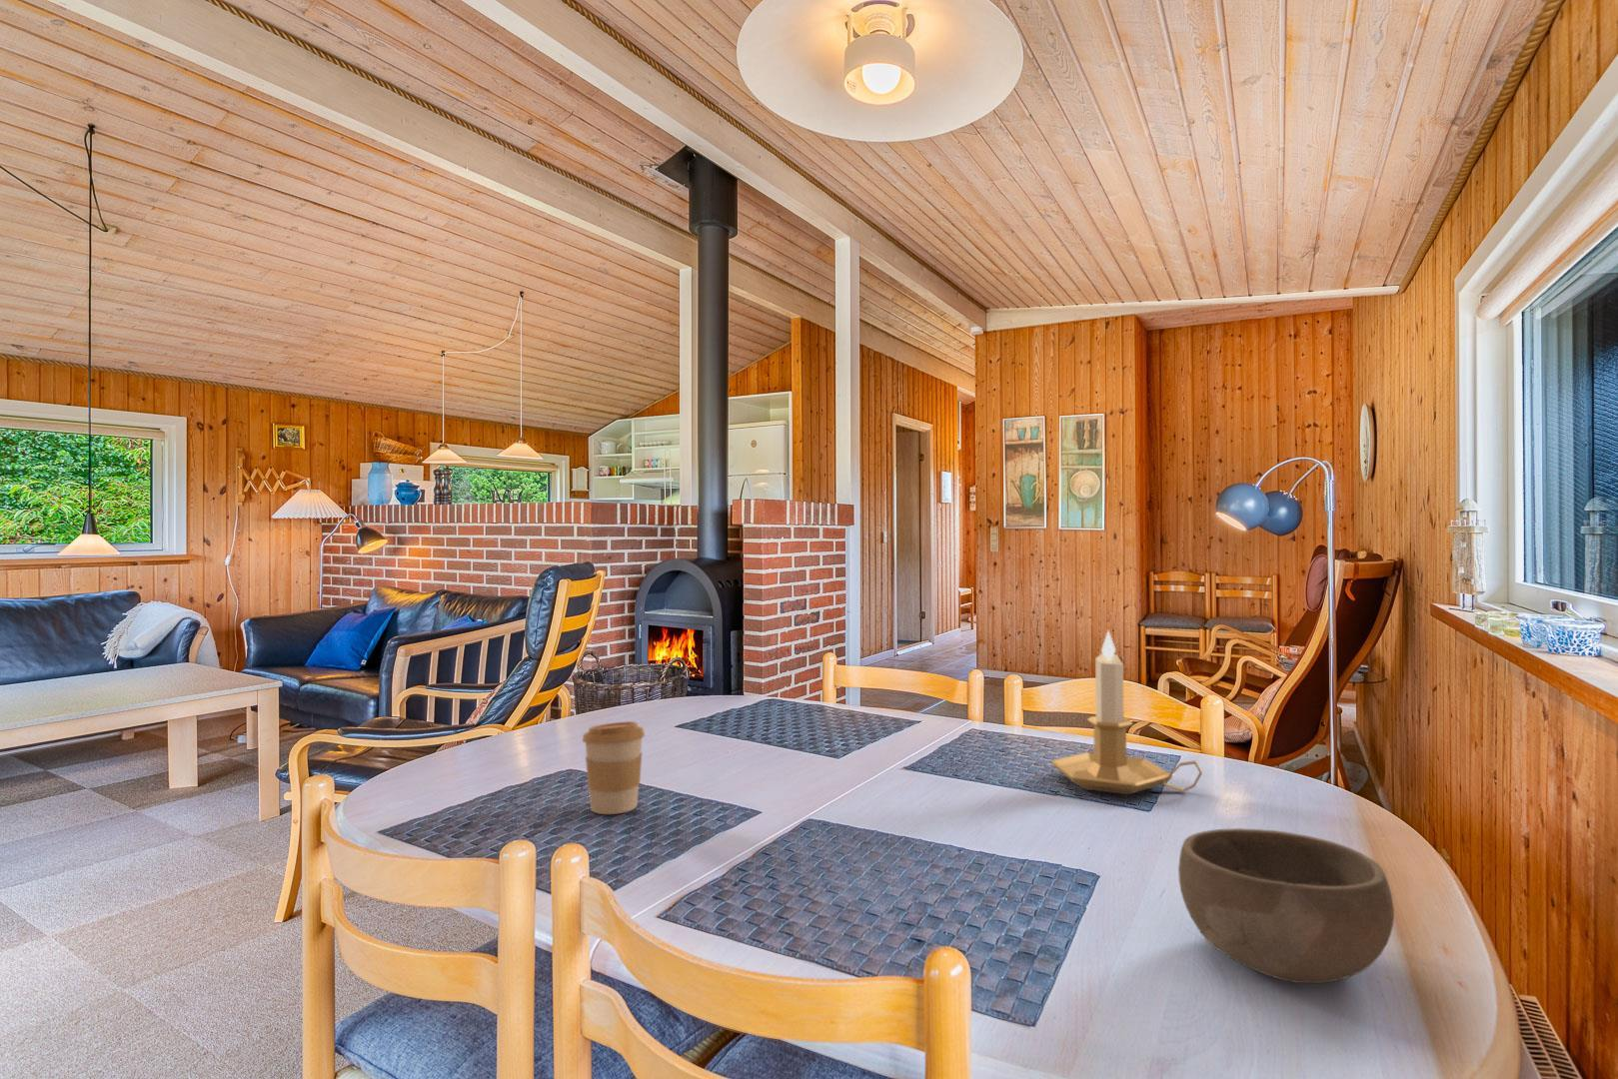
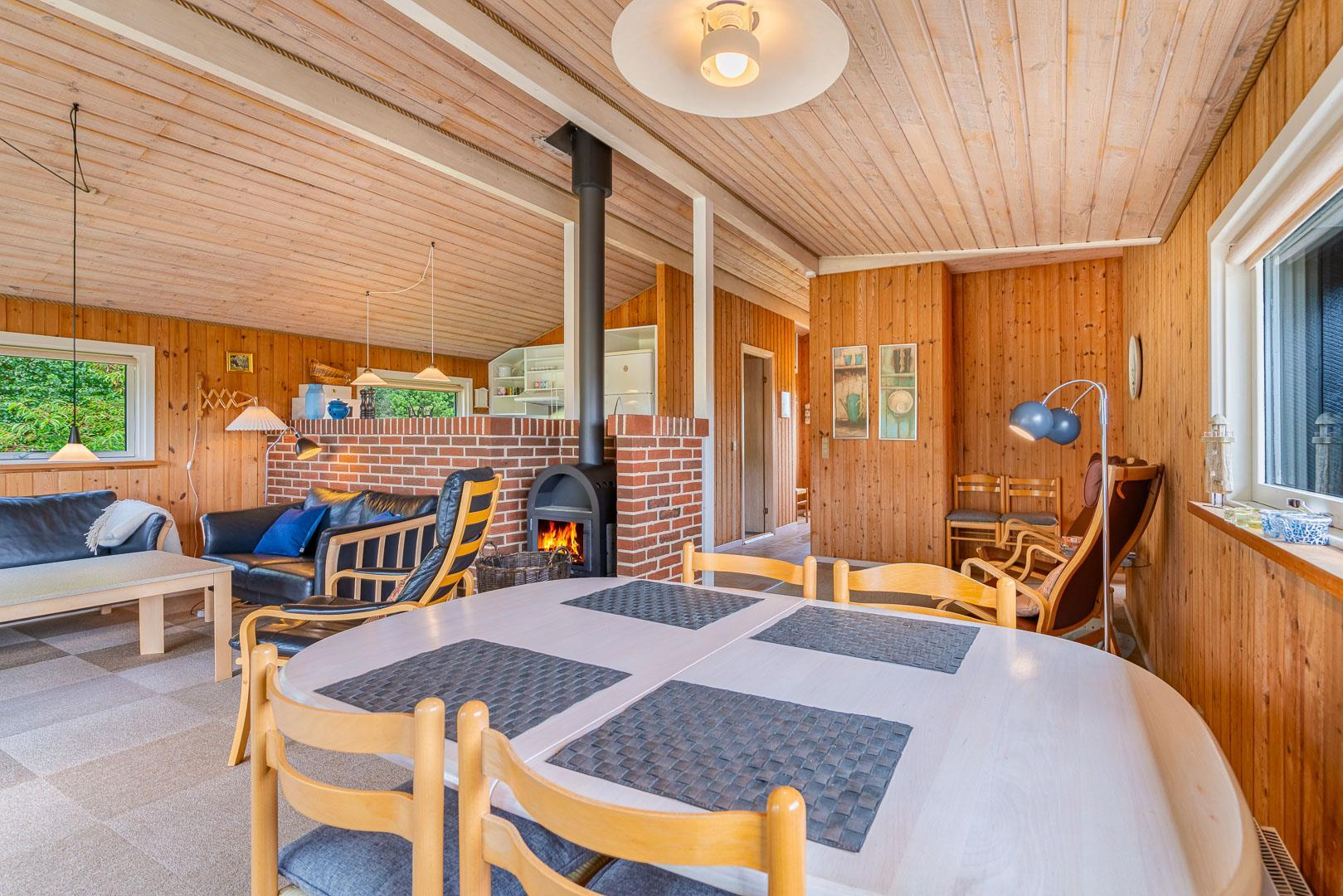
- candlestick (1123, 707)
- coffee cup (613, 765)
- bowl (1281, 904)
